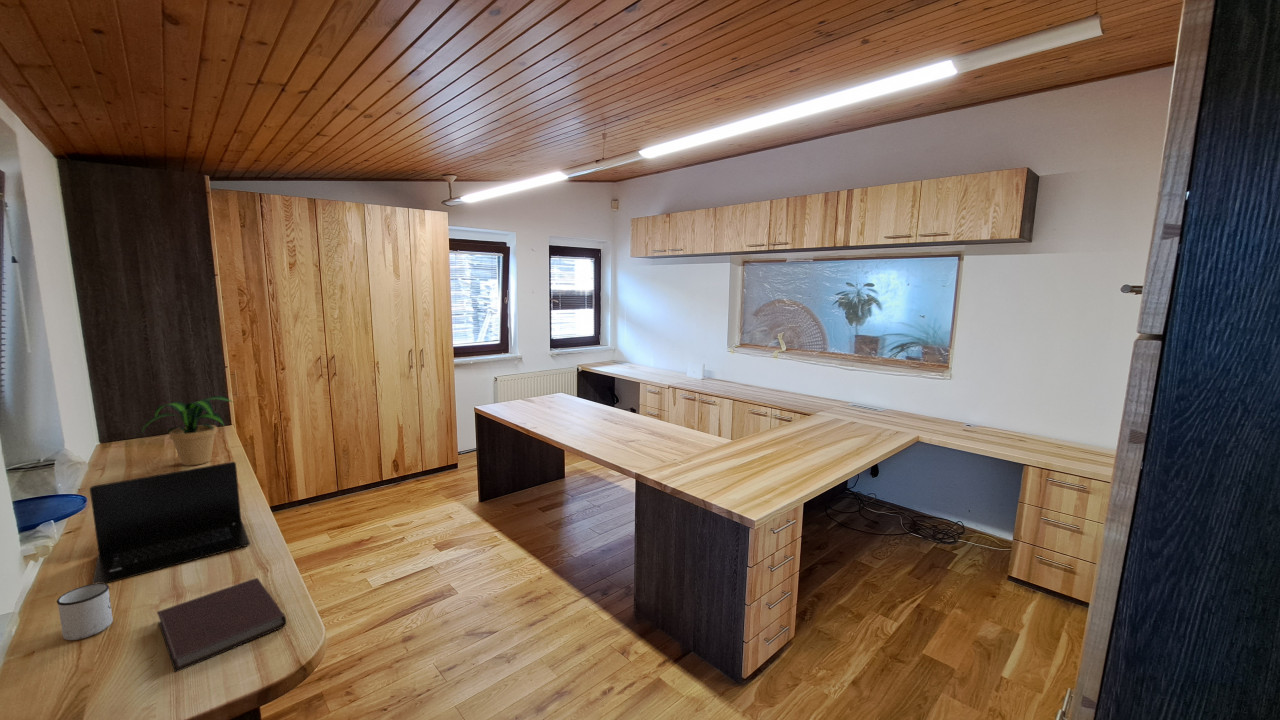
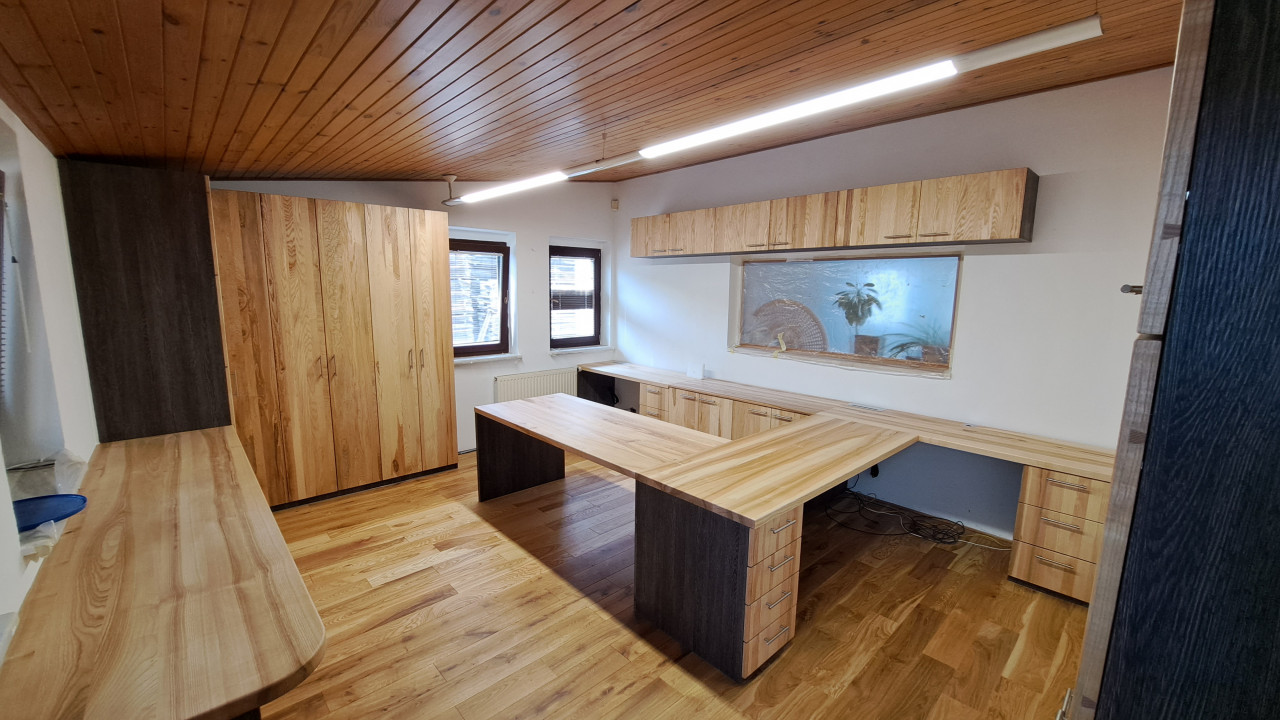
- mug (86, 608)
- laptop (172, 516)
- notebook (221, 618)
- potted plant (194, 430)
